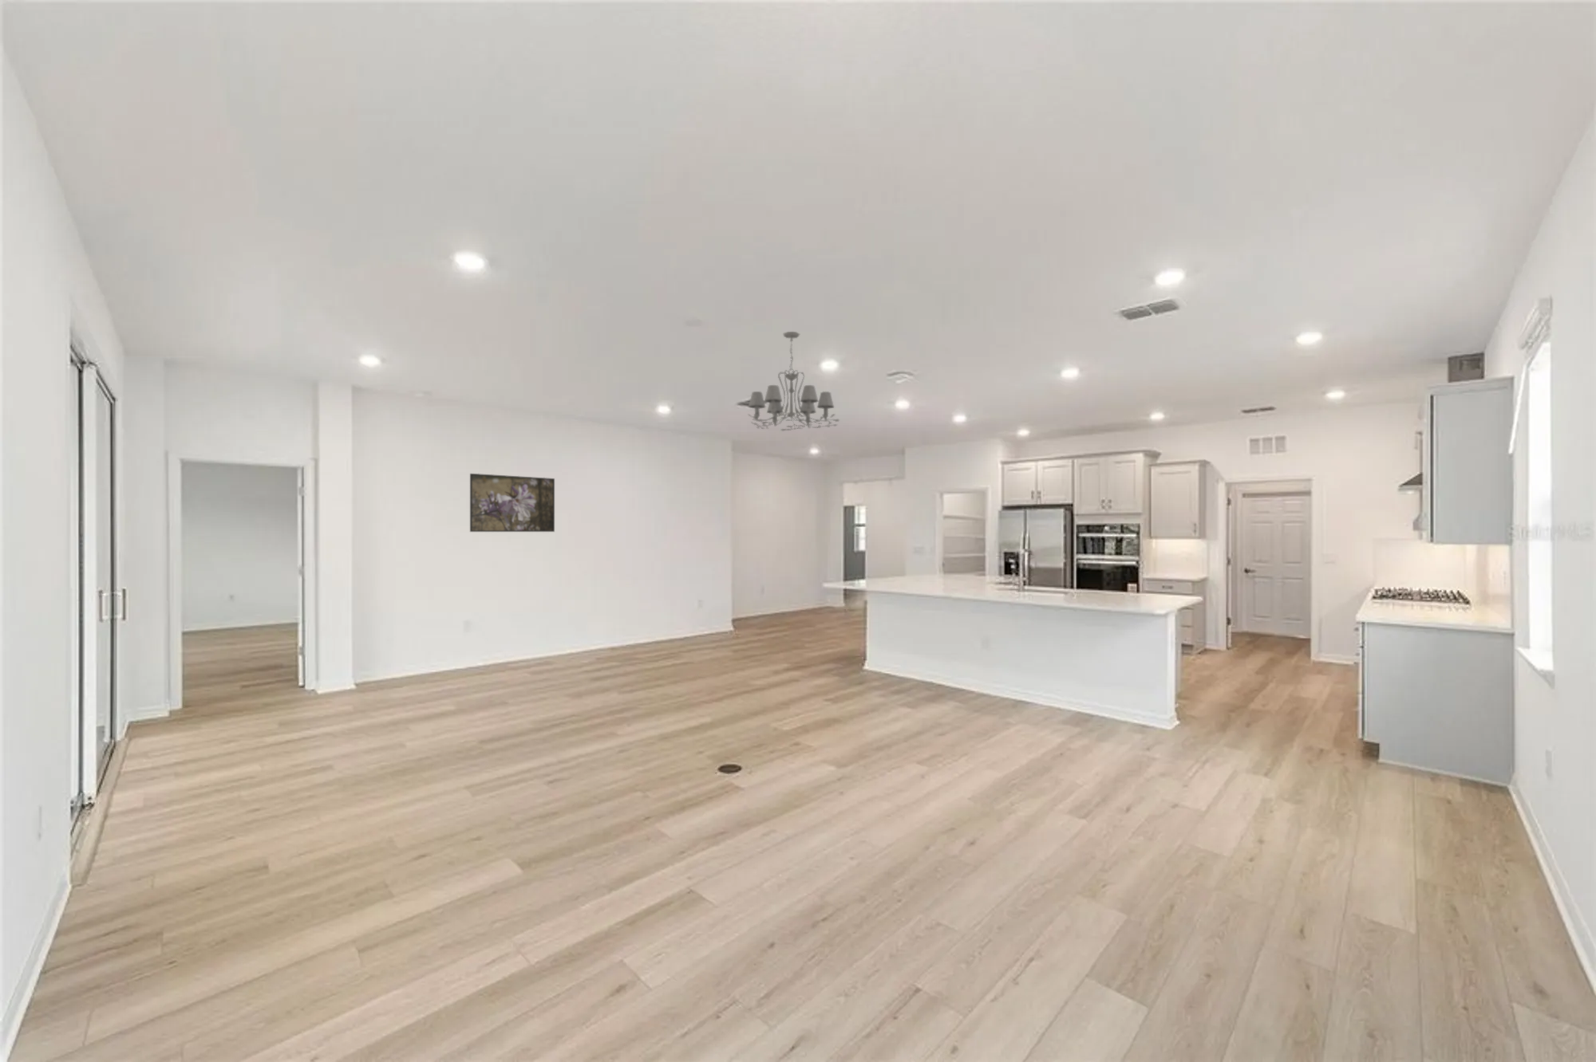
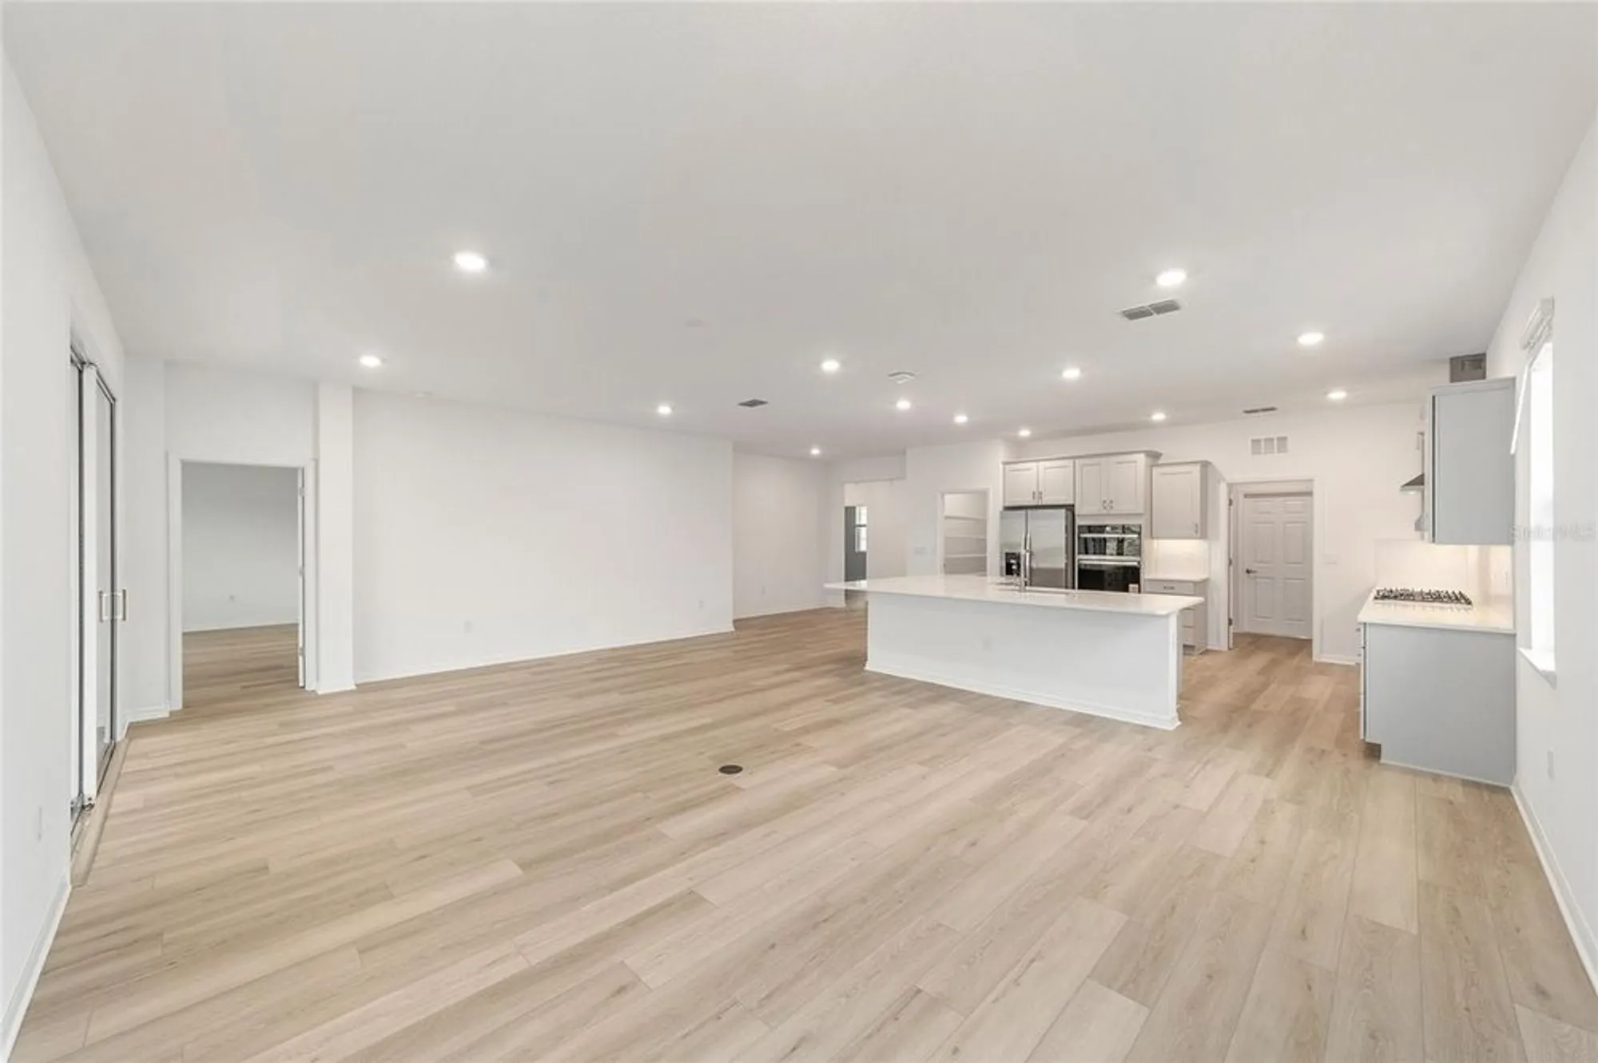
- chandelier (793, 379)
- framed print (513, 504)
